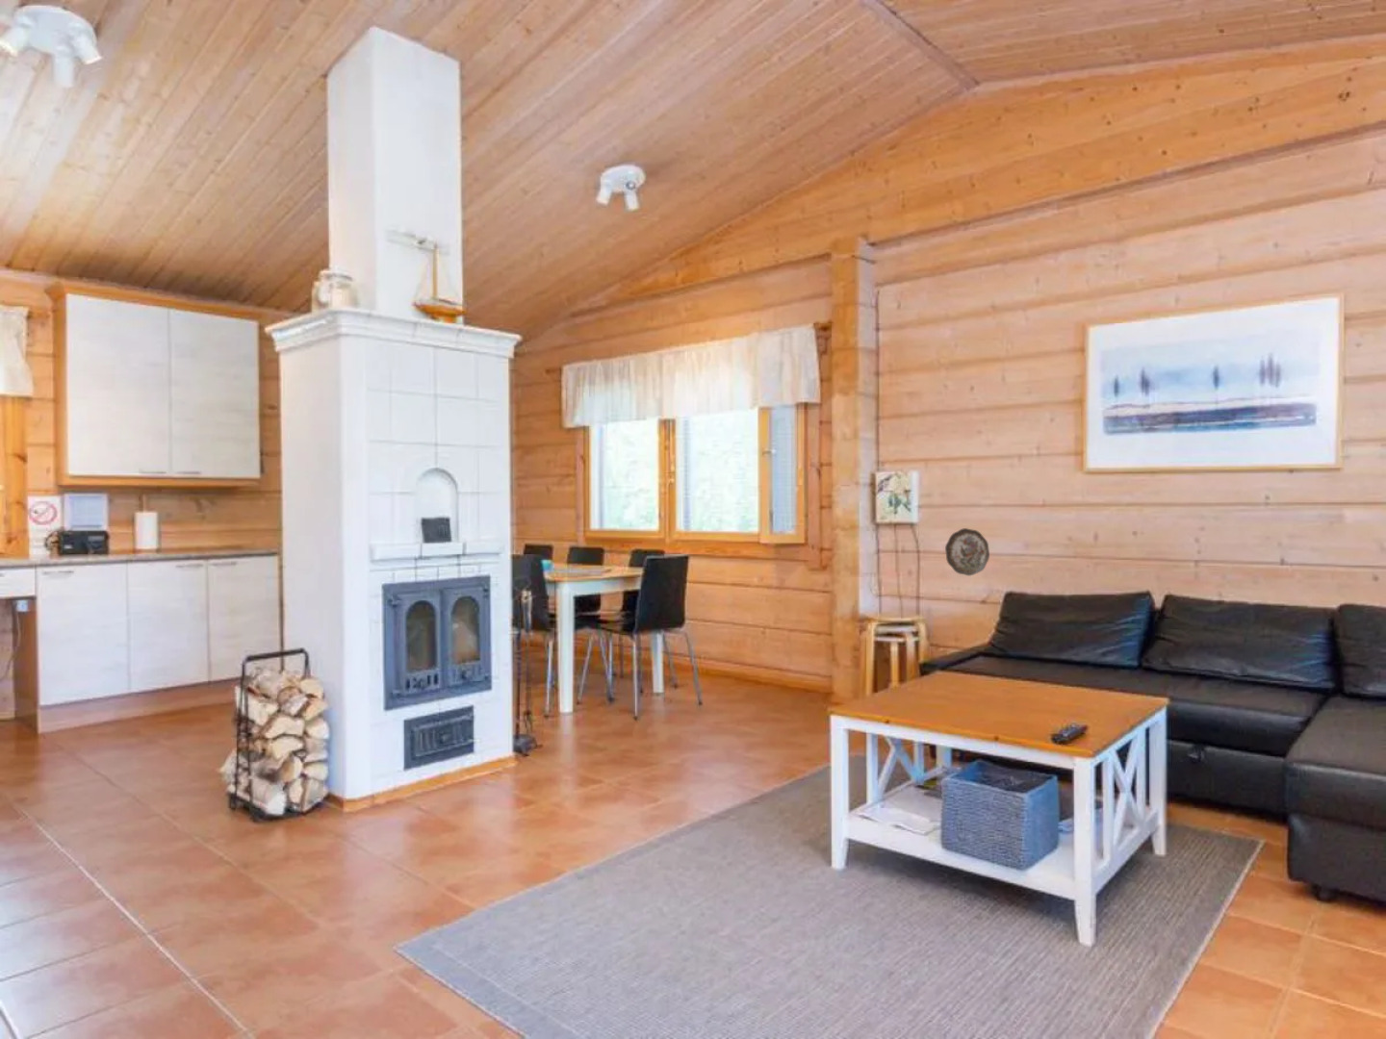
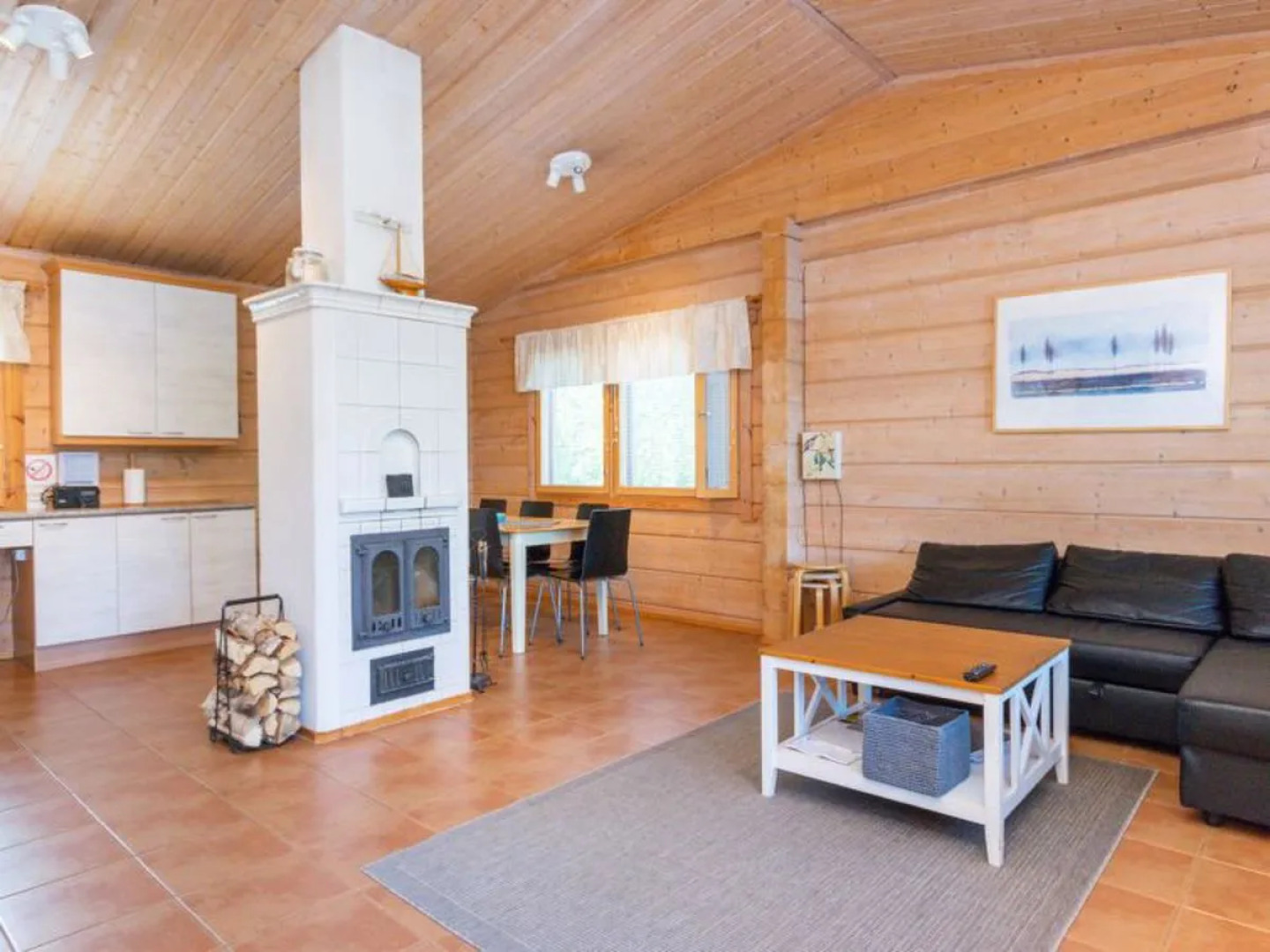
- decorative plate (967, 551)
